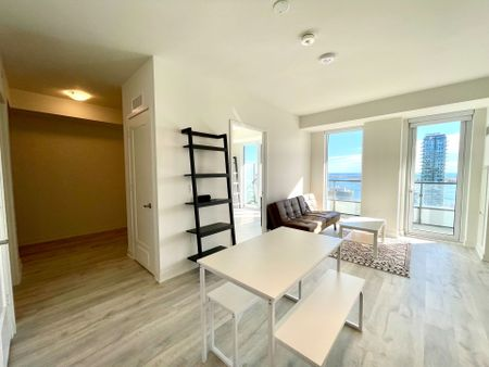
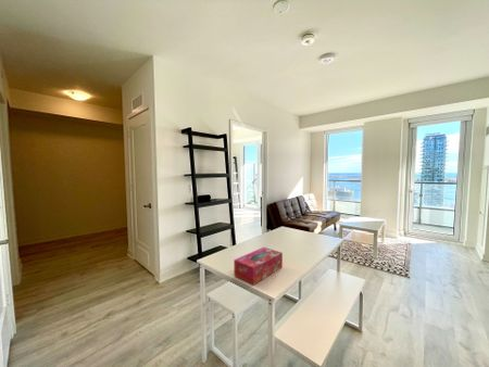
+ tissue box (259, 264)
